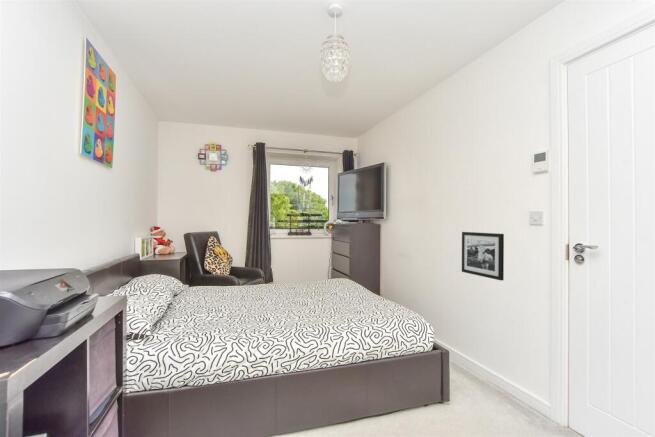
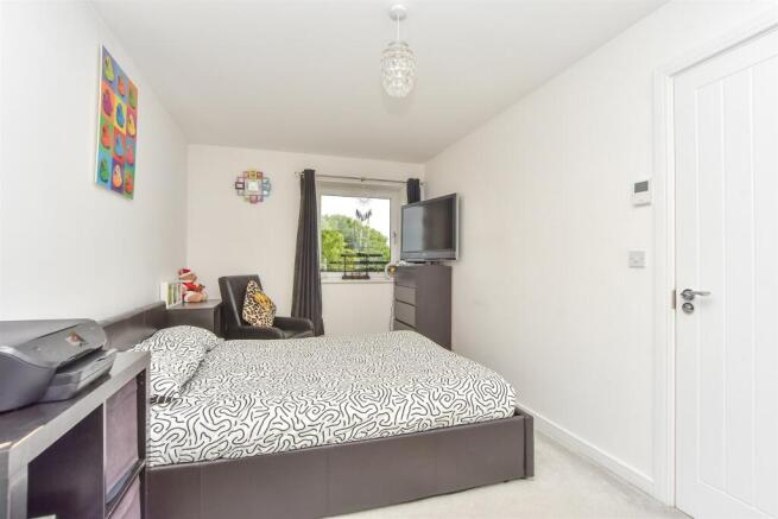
- picture frame (481, 254)
